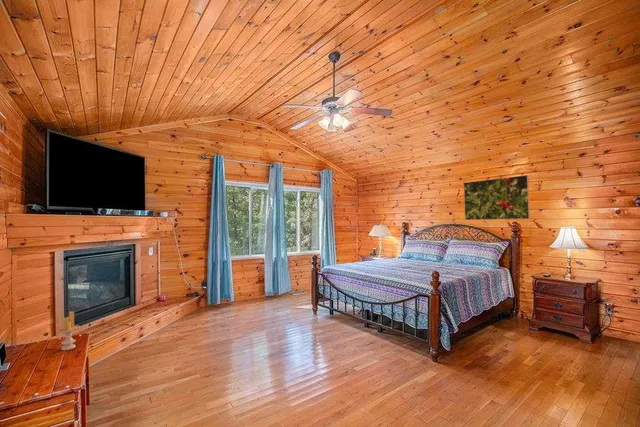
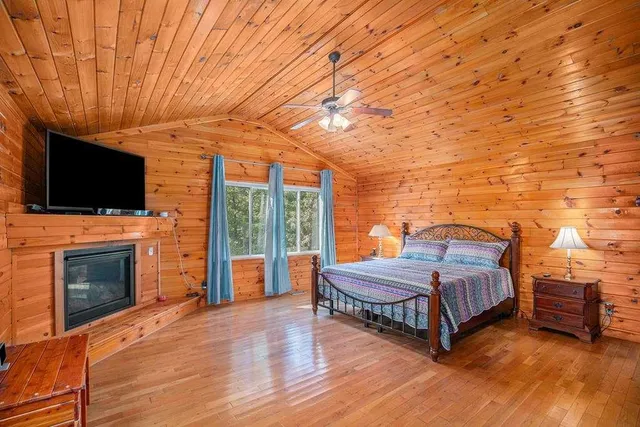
- candle (68, 329)
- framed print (494, 199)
